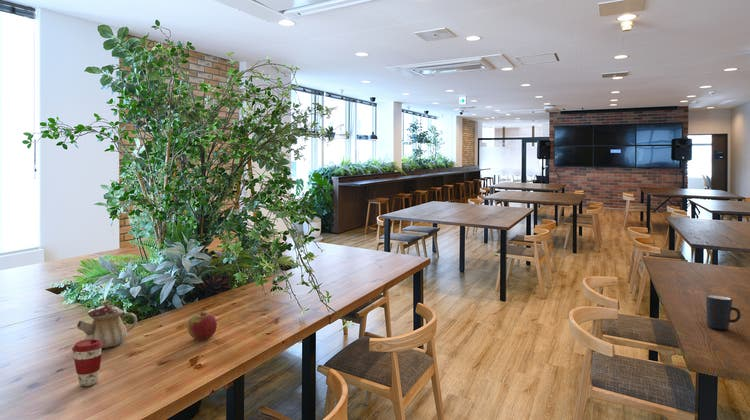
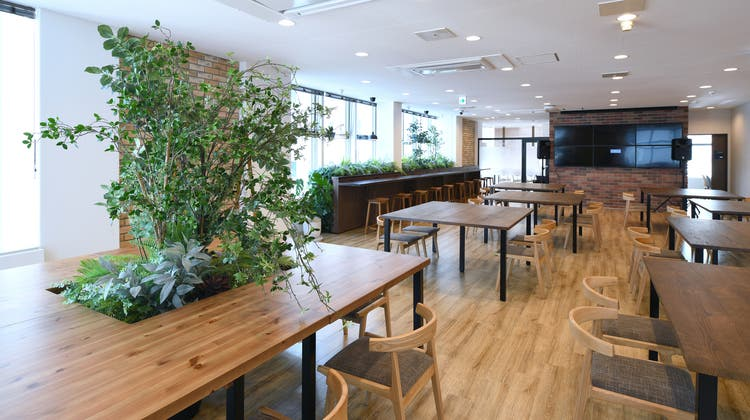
- coffee cup (88, 362)
- teapot (109, 321)
- apple (202, 324)
- mug (722, 313)
